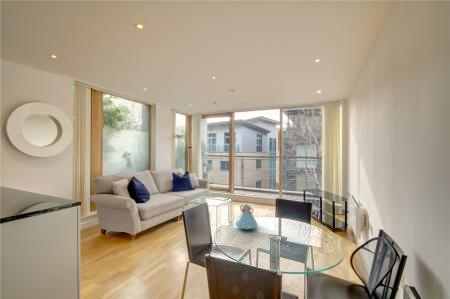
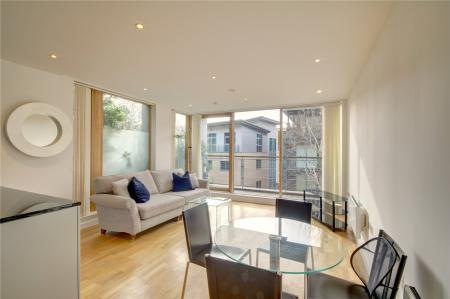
- vase (246, 216)
